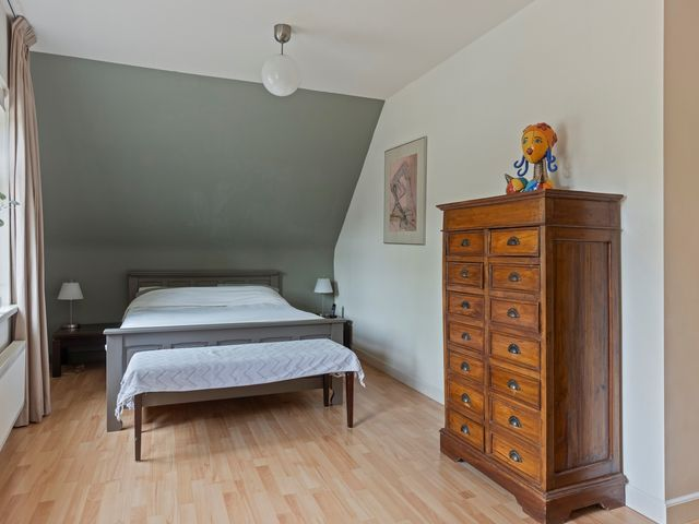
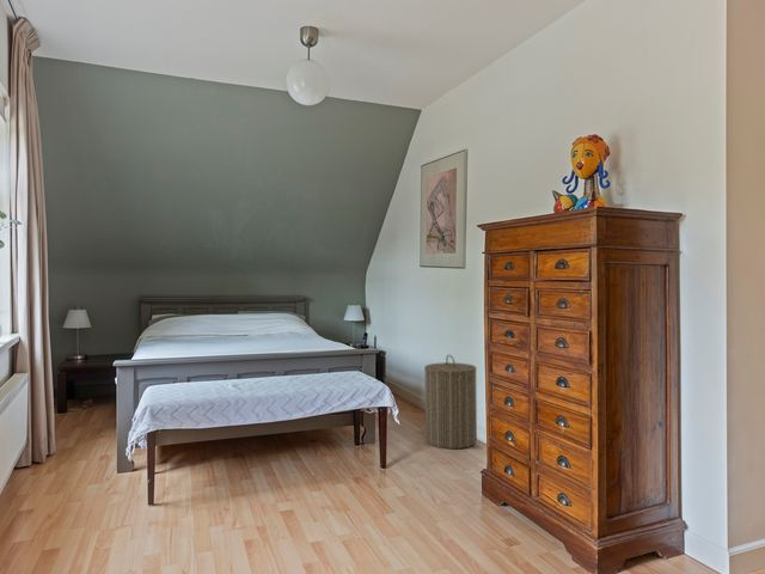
+ laundry hamper (451, 397)
